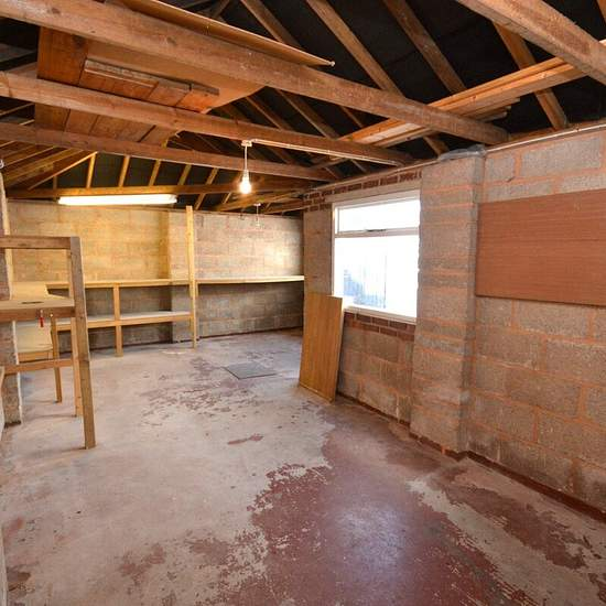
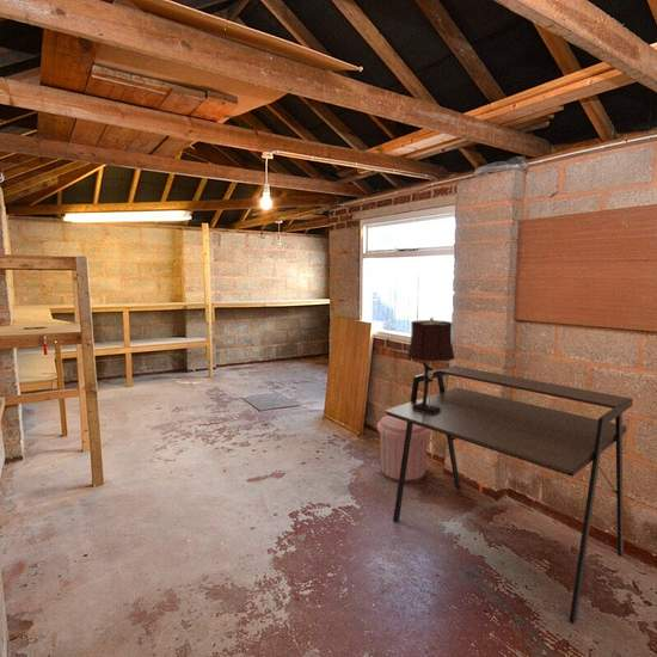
+ trash can (403, 442)
+ desk (503, 453)
+ table lamp (430, 364)
